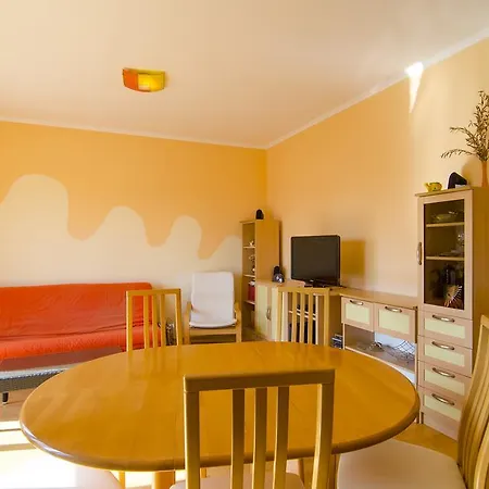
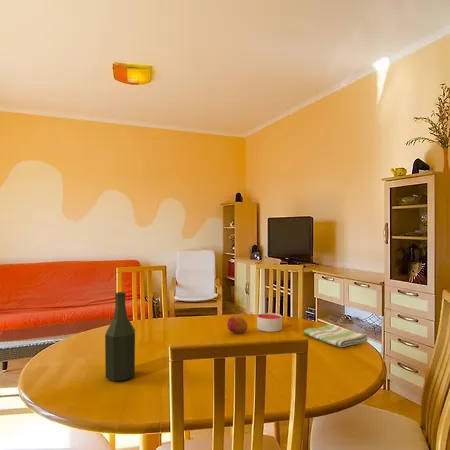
+ candle (269, 321)
+ dish towel (334, 334)
+ bottle (120, 334)
+ fruit (237, 324)
